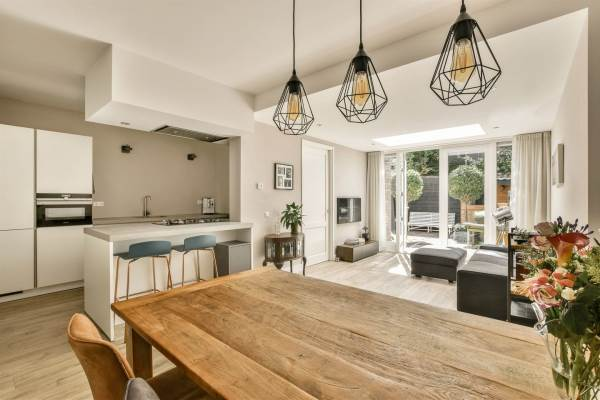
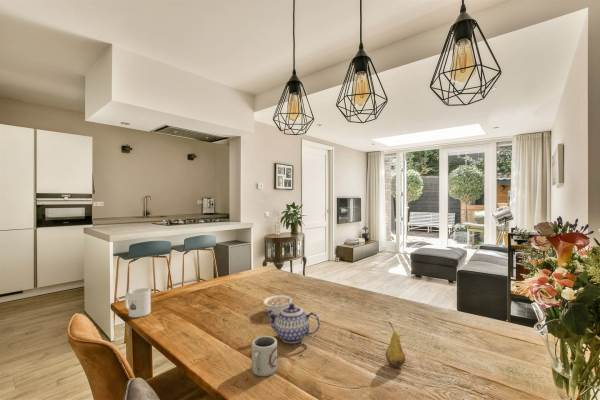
+ cup (262, 357)
+ legume (278, 304)
+ mug (136, 301)
+ fruit (395, 345)
+ teapot (292, 321)
